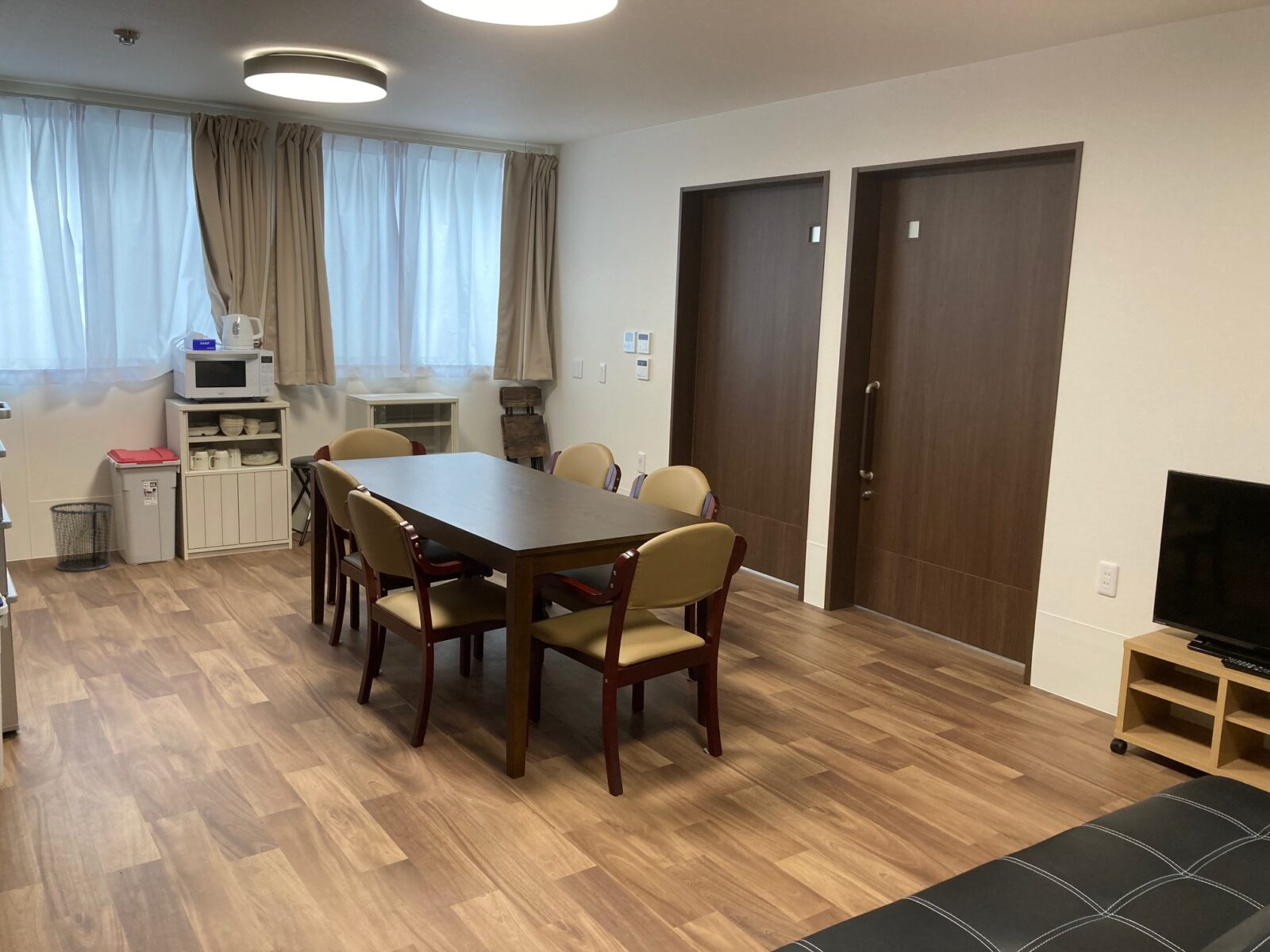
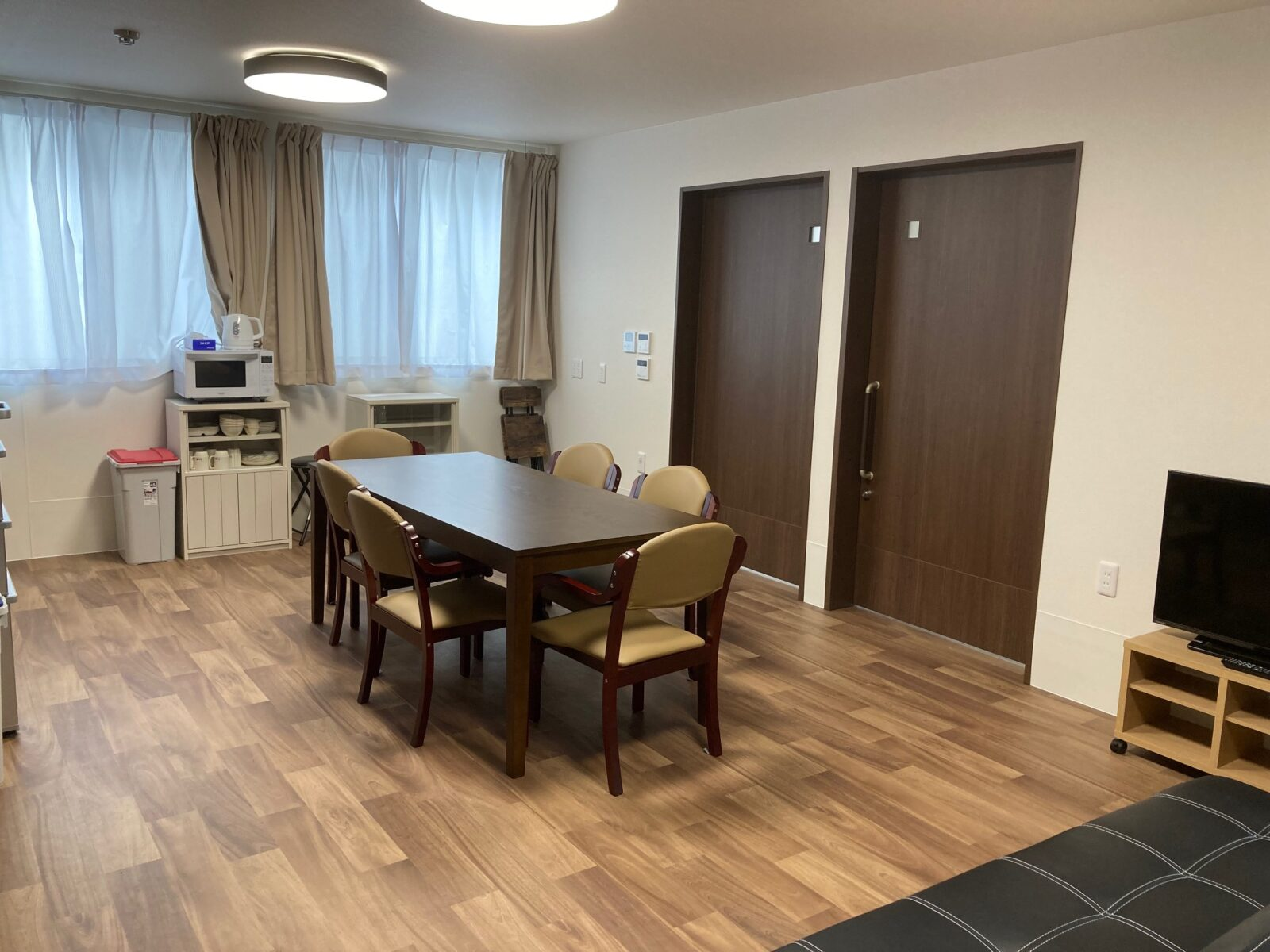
- waste bin (83, 536)
